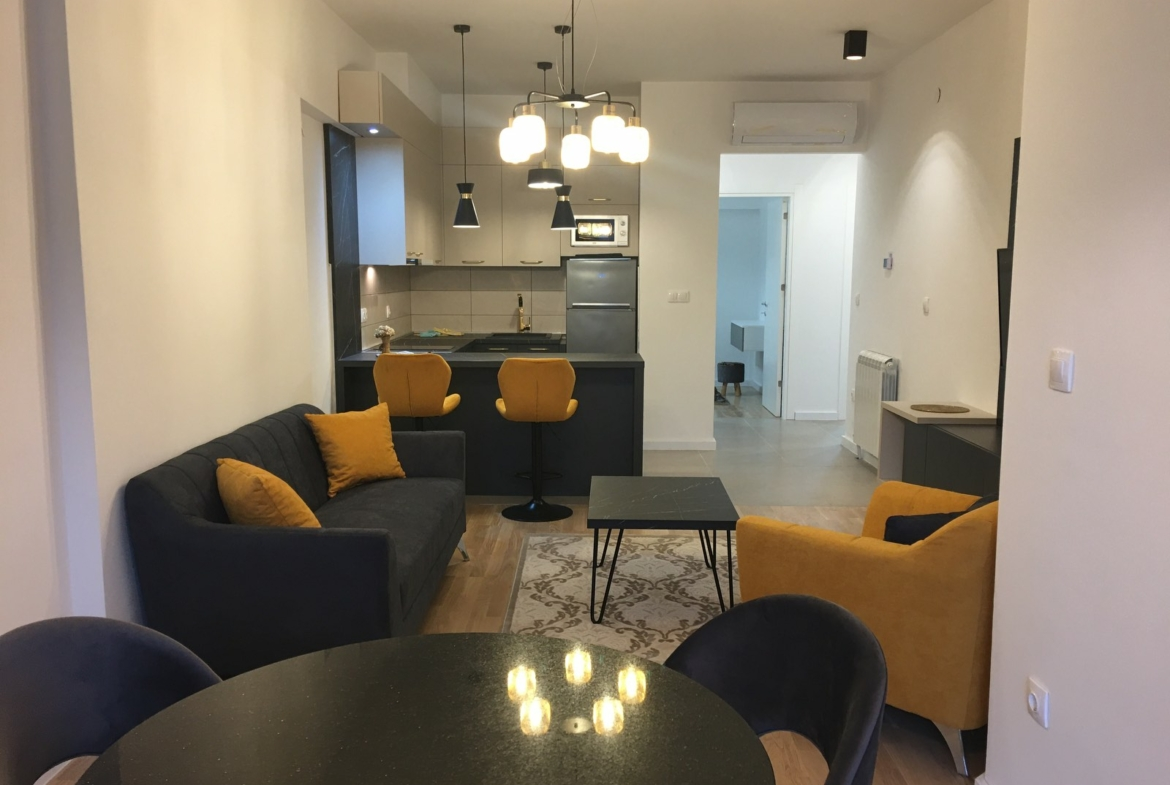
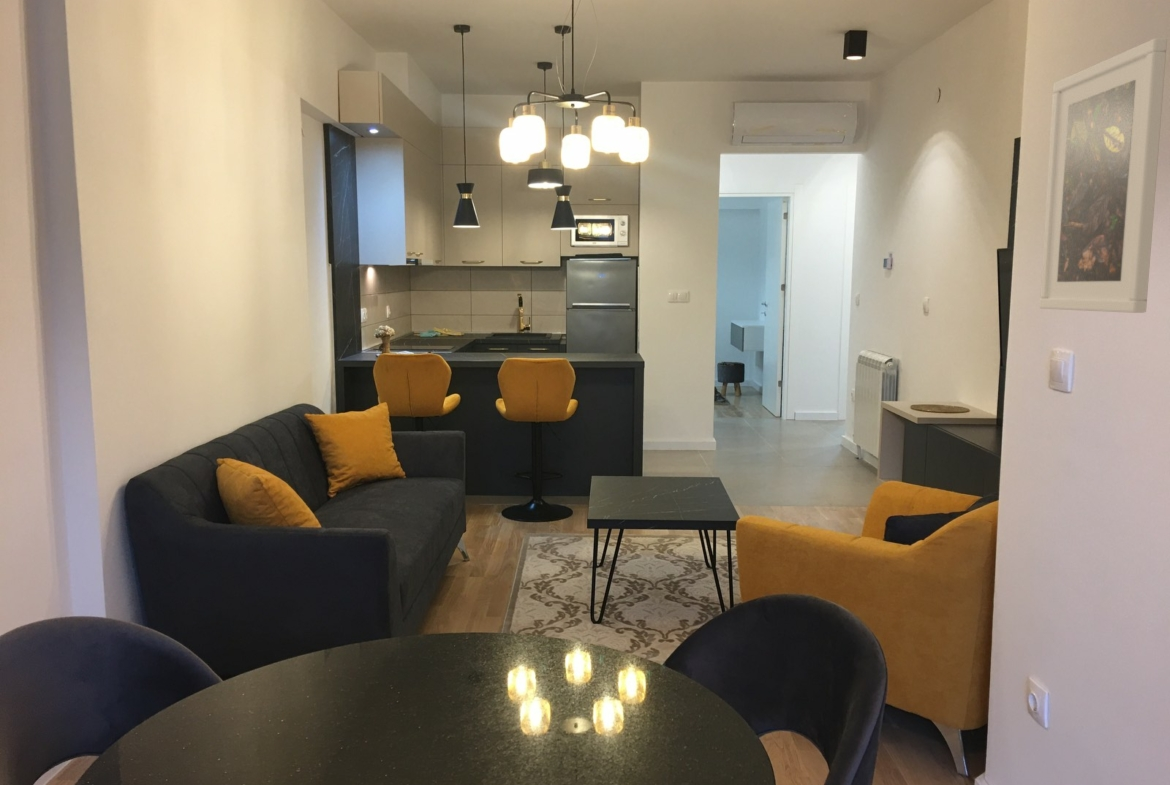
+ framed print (1095, 188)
